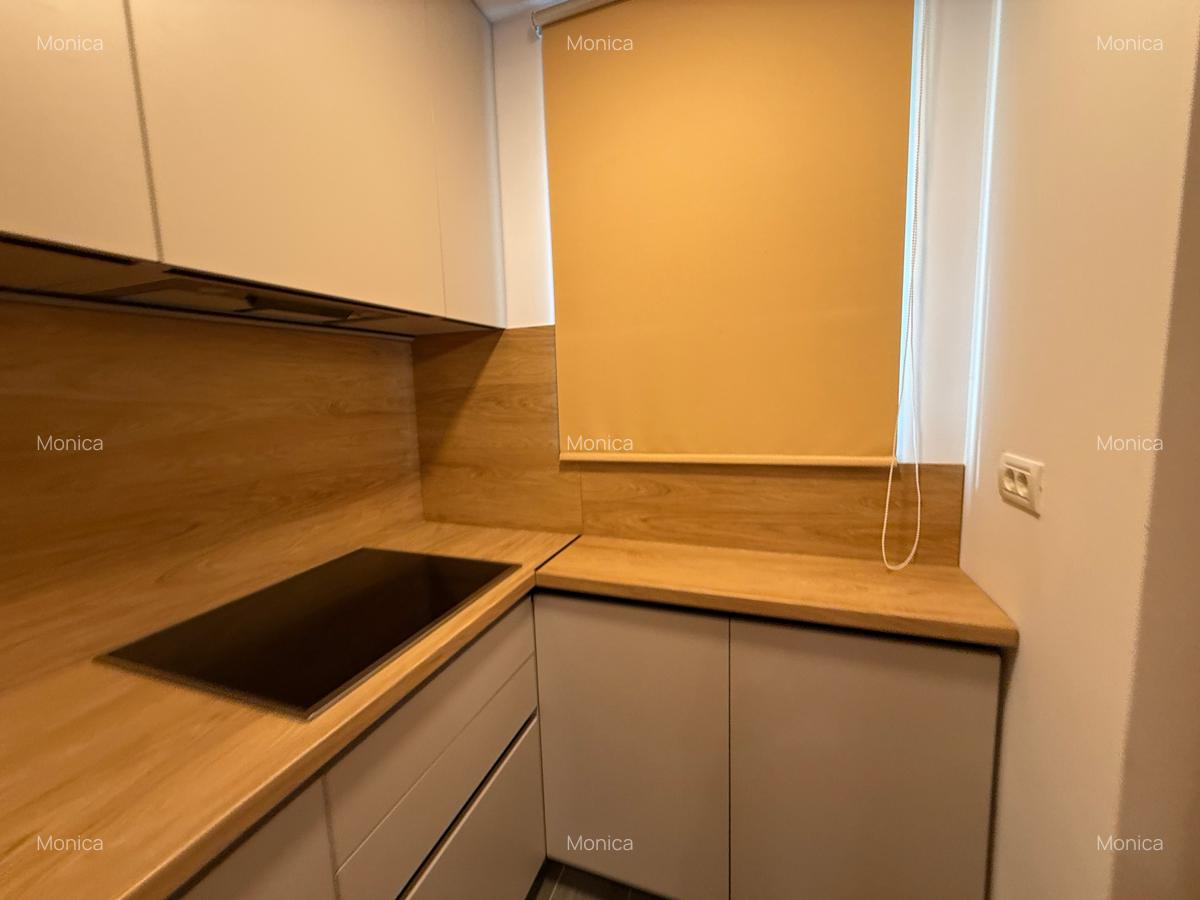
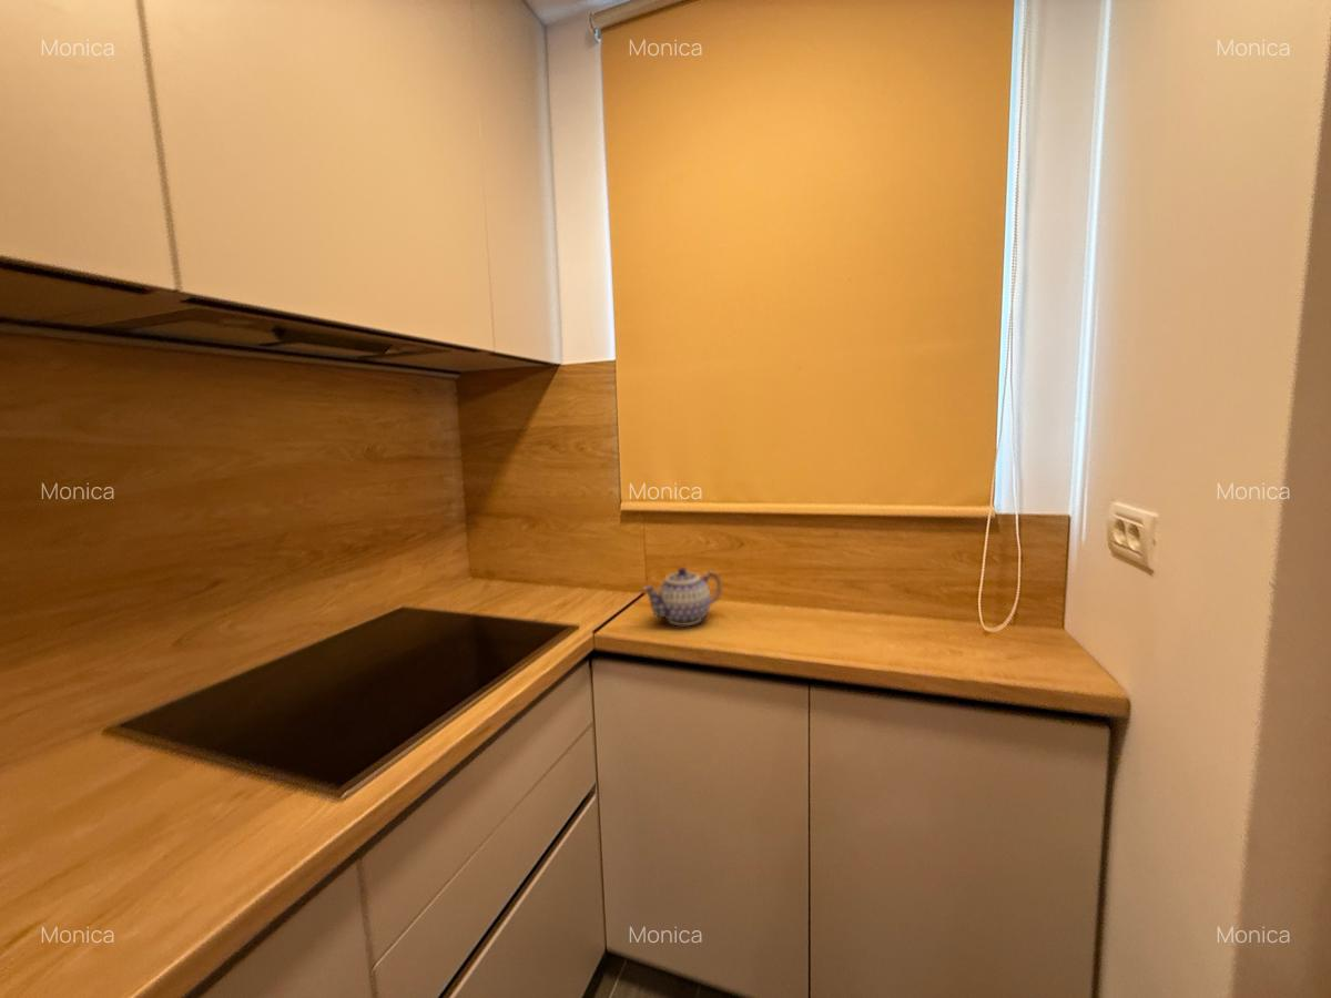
+ teapot (682, 593)
